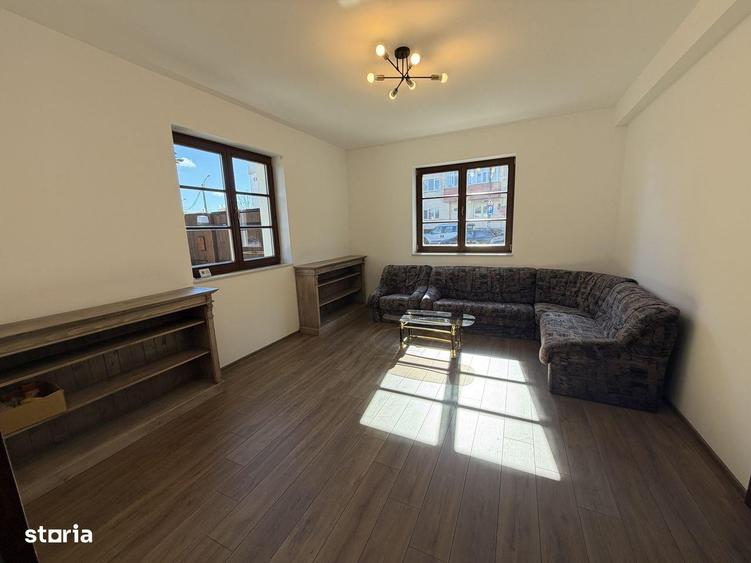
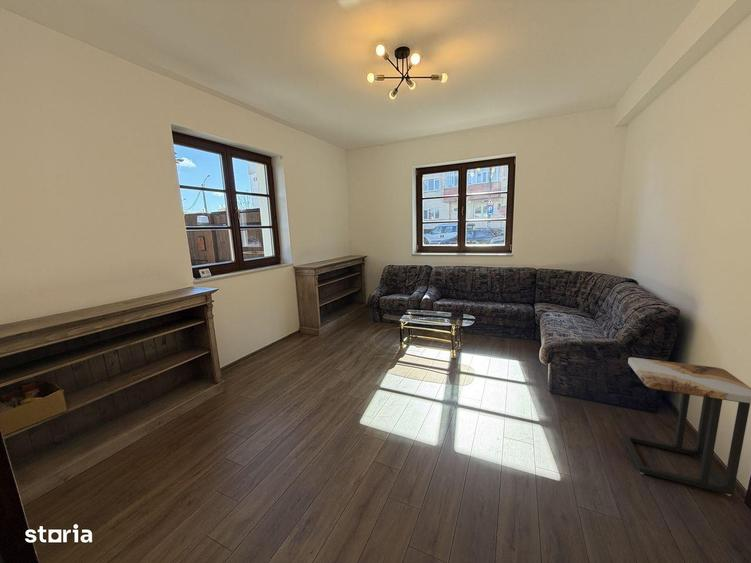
+ side table (680, 420)
